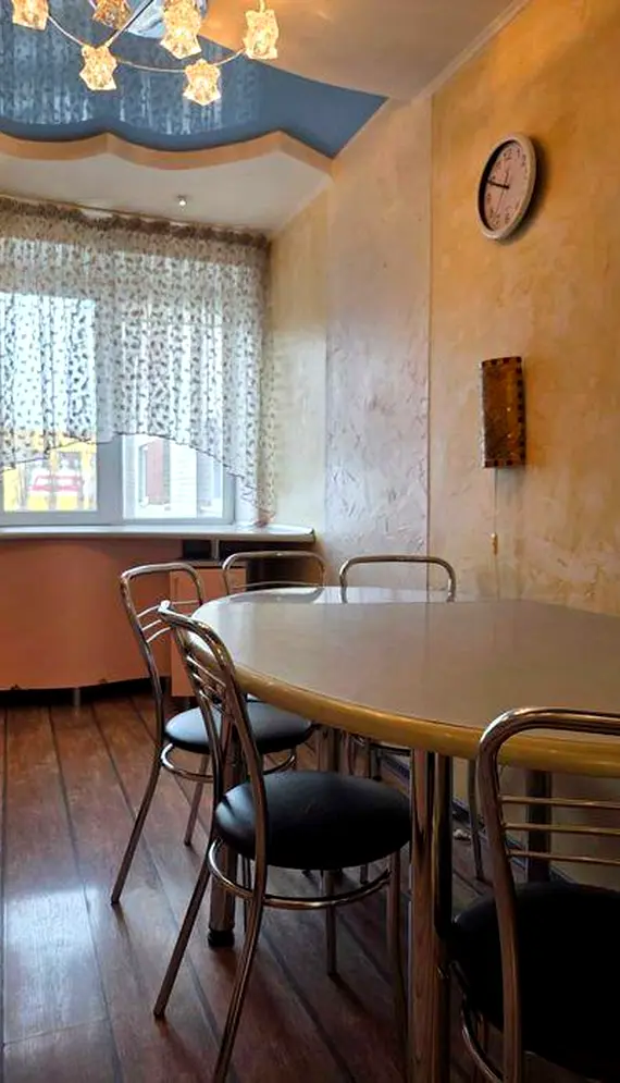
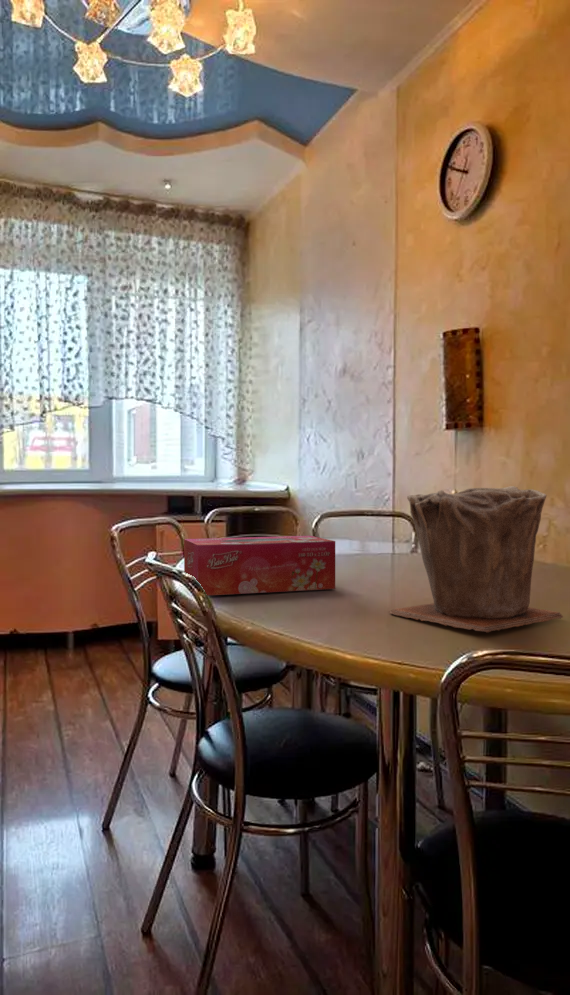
+ tissue box (258, 563)
+ plant pot (474, 551)
